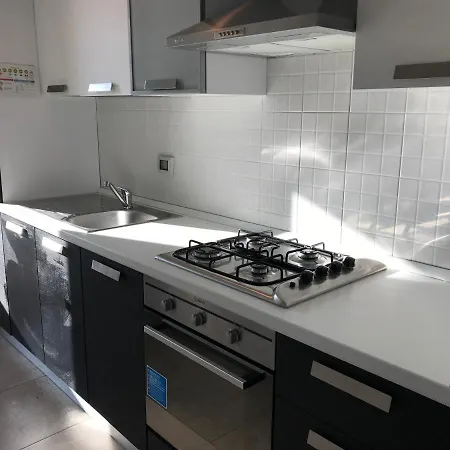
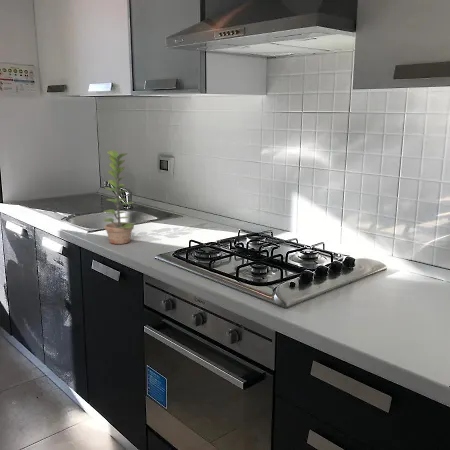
+ plant (116, 197)
